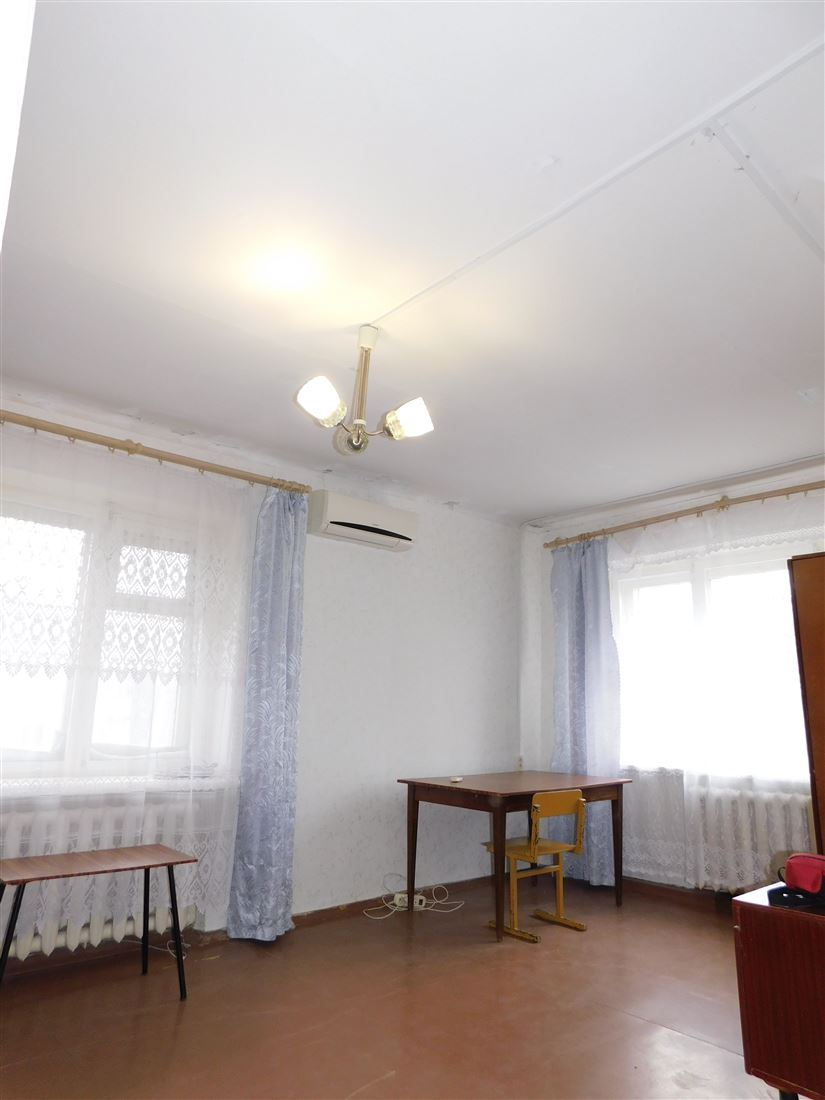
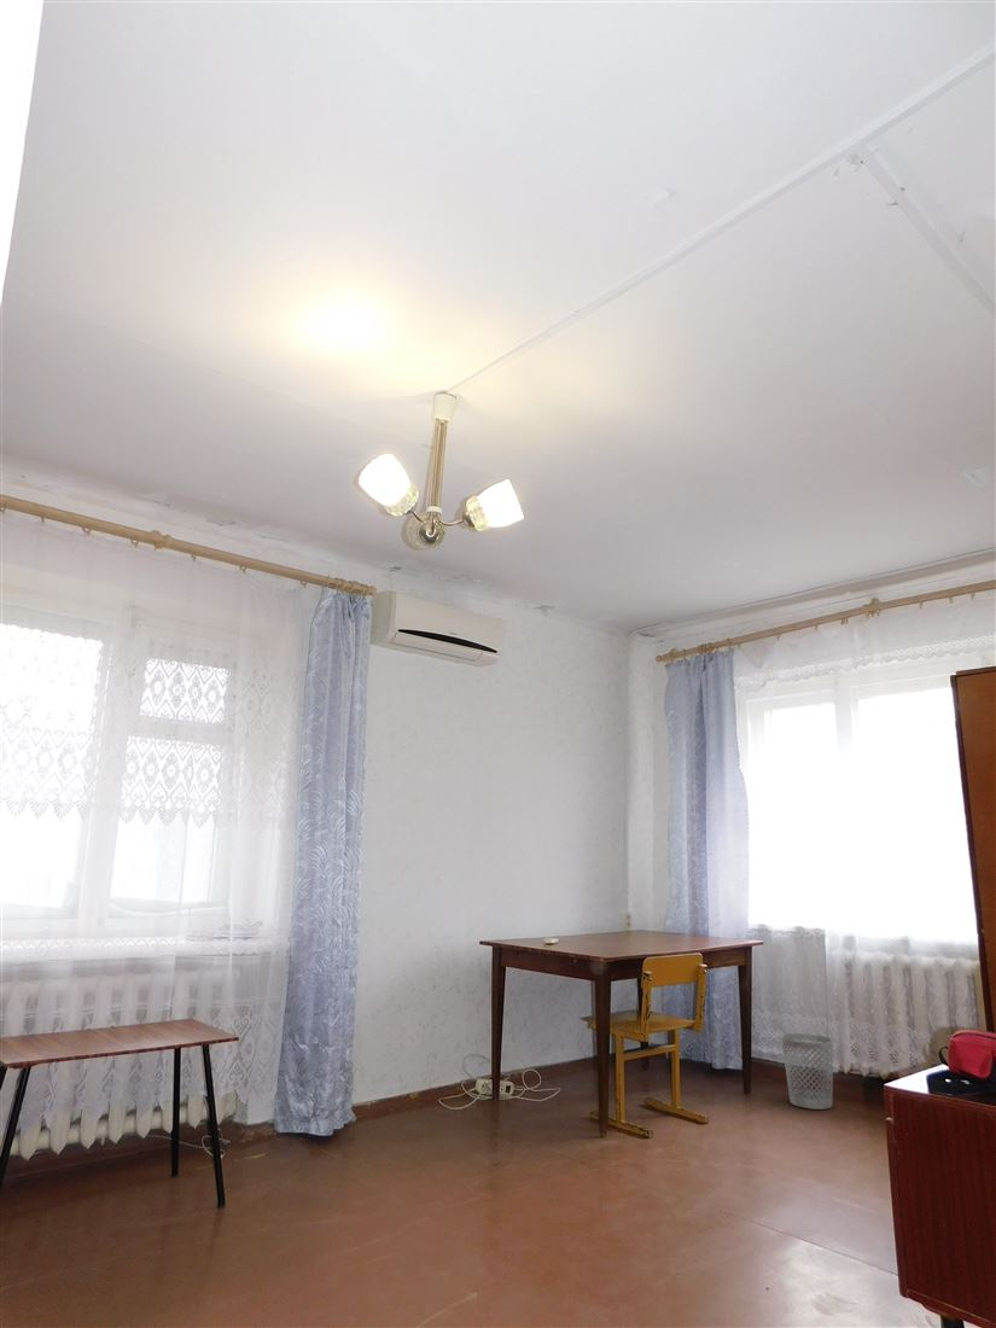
+ wastebasket (809, 1070)
